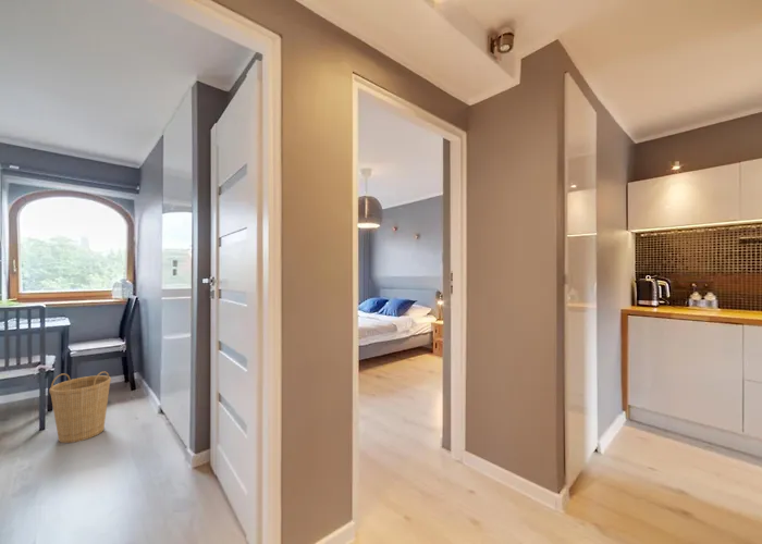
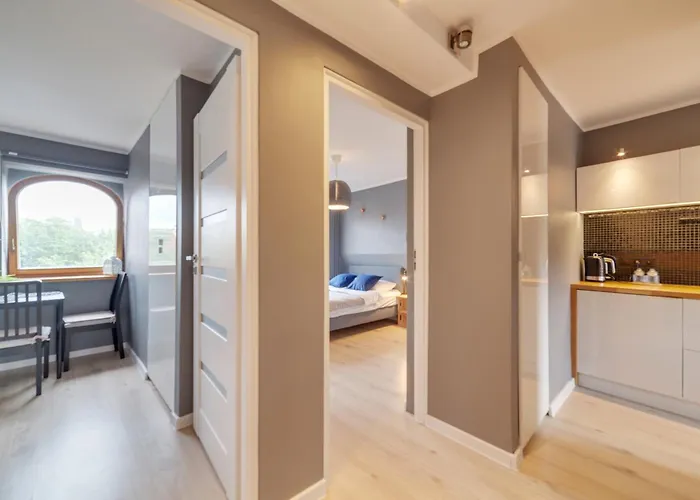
- basket (82, 403)
